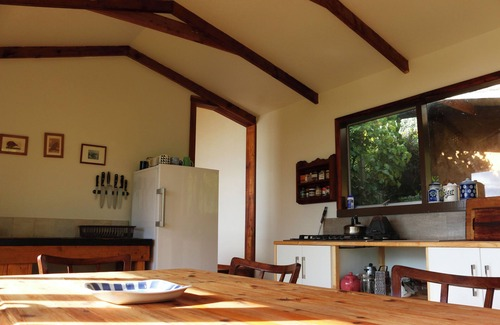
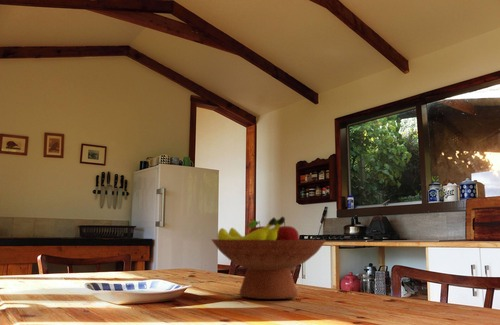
+ fruit bowl (268, 256)
